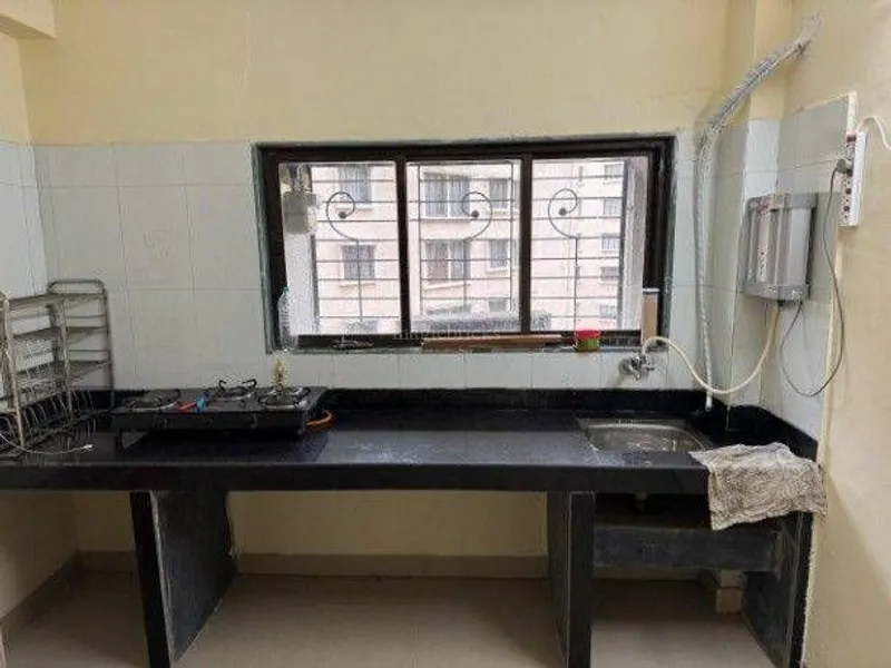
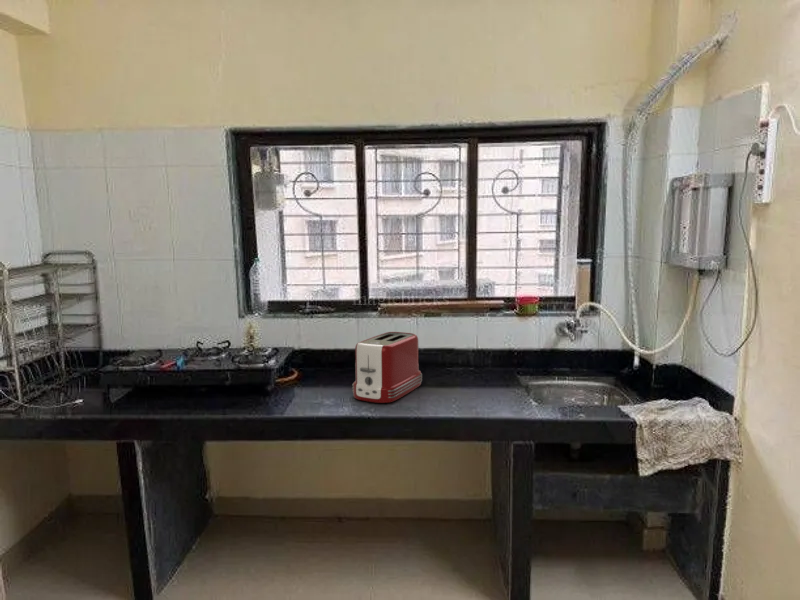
+ toaster (388, 364)
